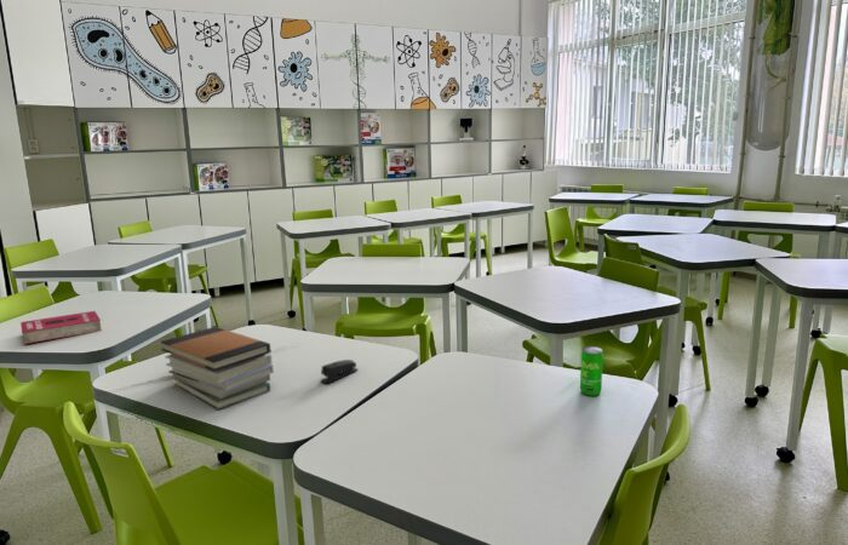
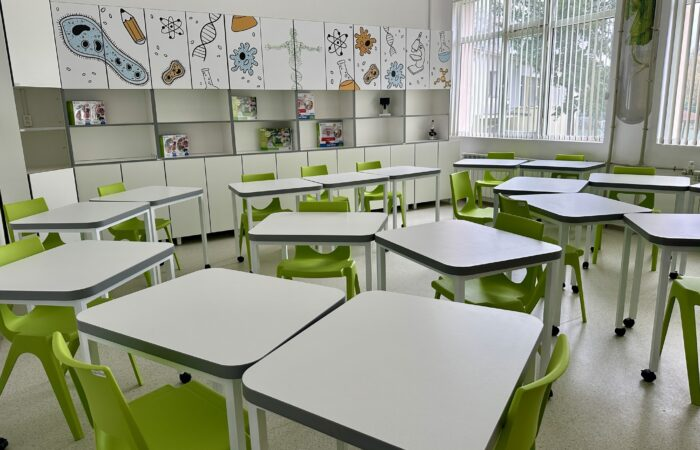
- beverage can (591, 371)
- stapler (339, 367)
- book stack (218, 366)
- book (61, 326)
